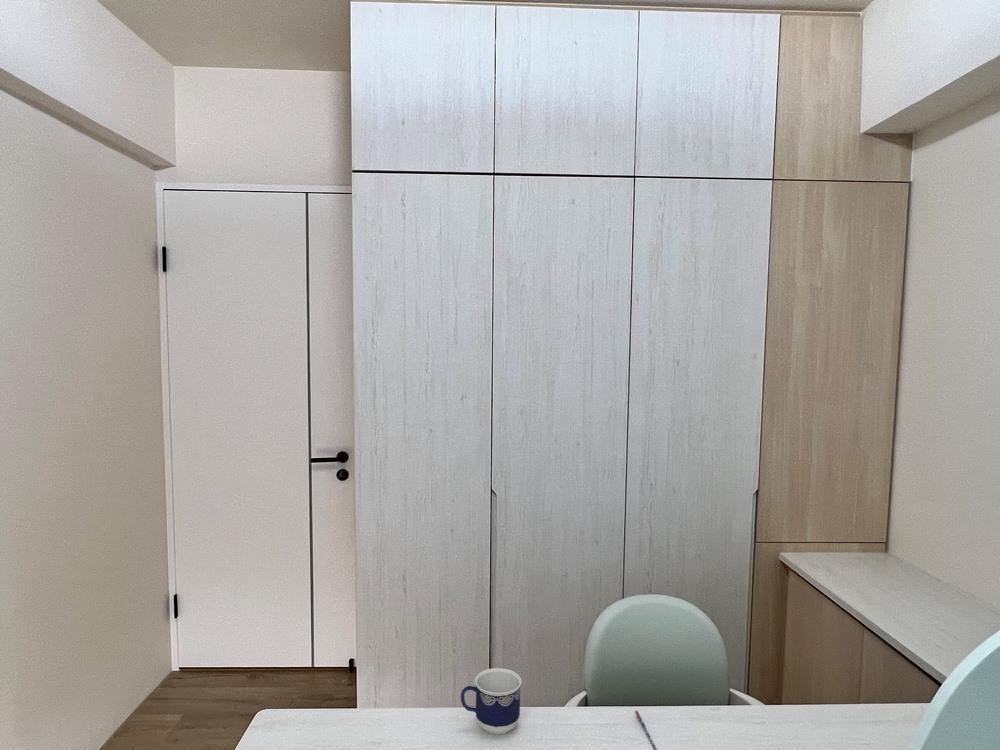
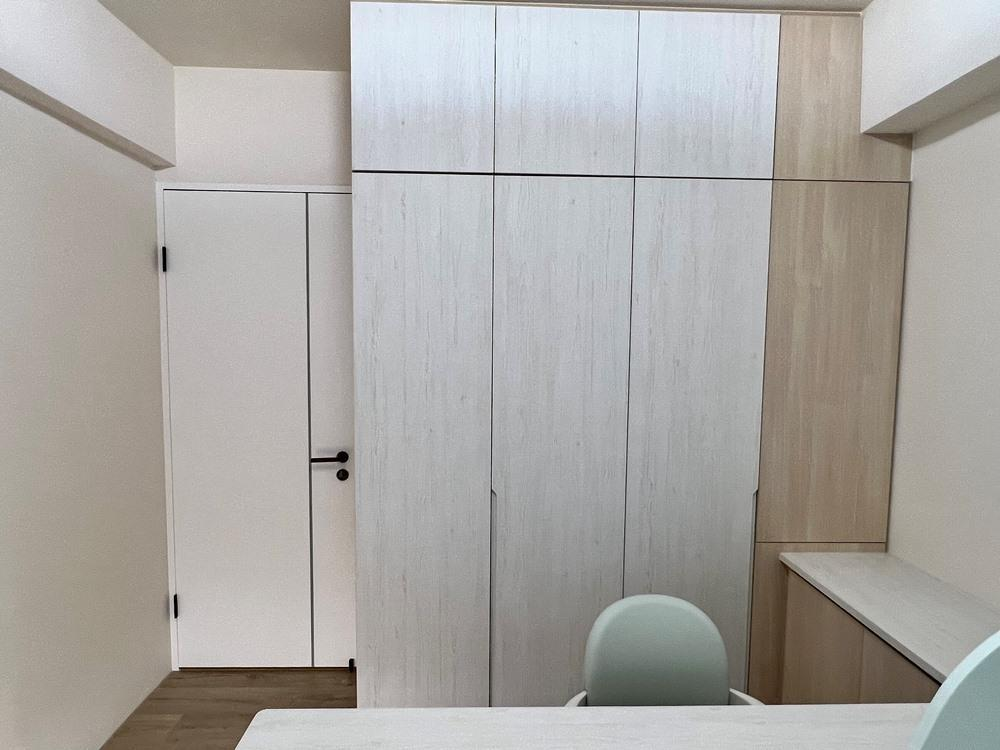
- pen (646, 731)
- cup (490, 704)
